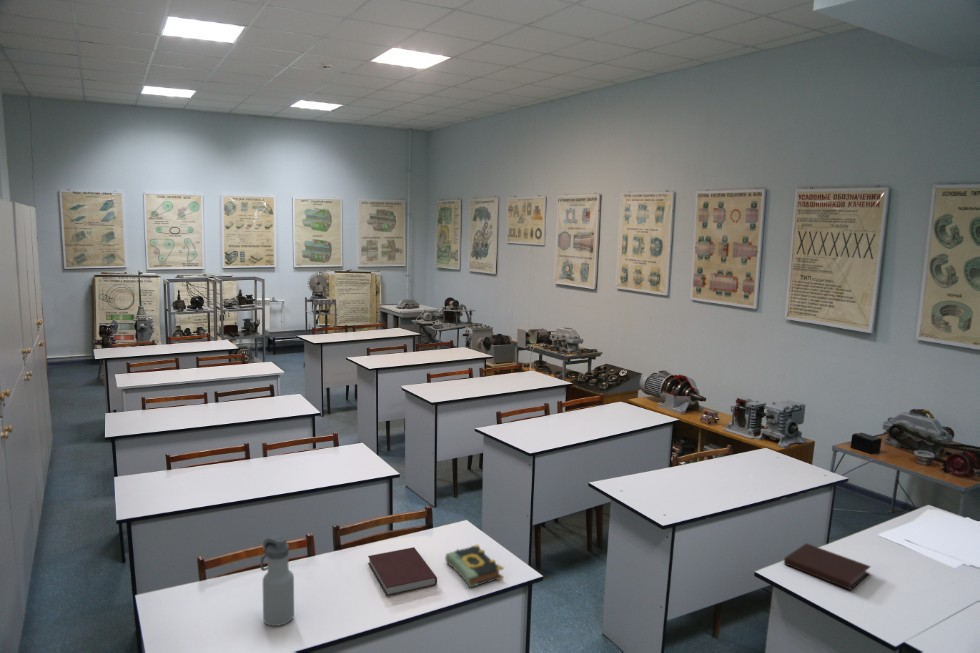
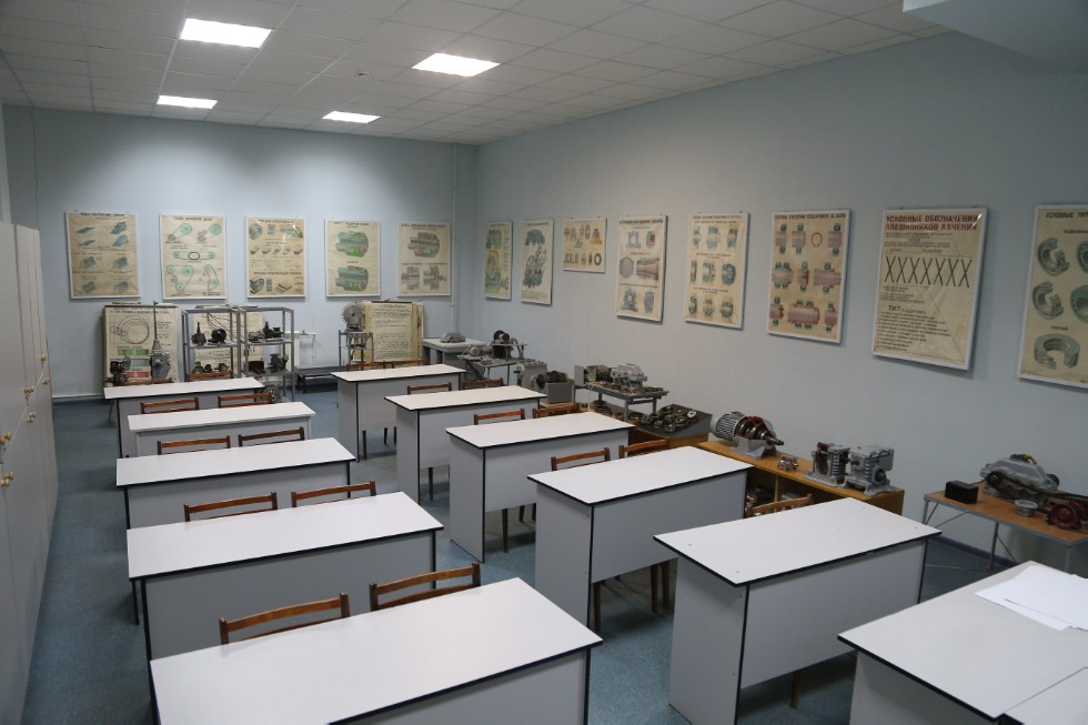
- water bottle (277, 578)
- book (471, 562)
- notebook (401, 569)
- notebook (826, 565)
